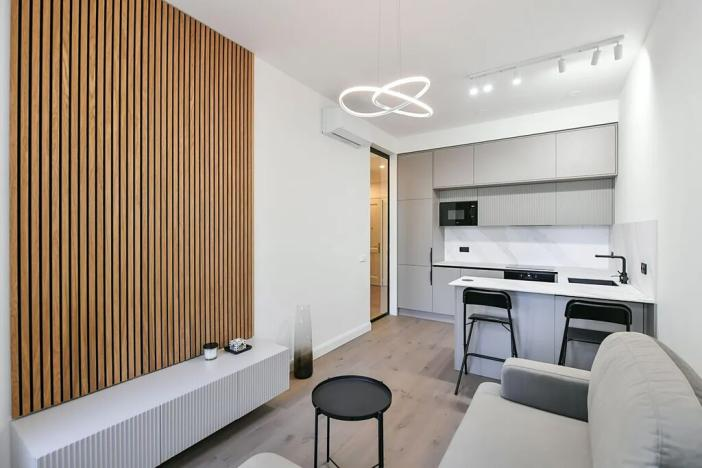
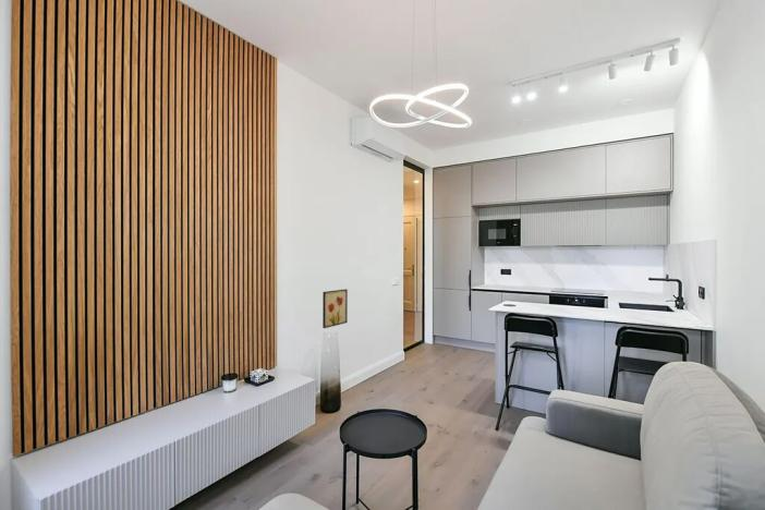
+ wall art (335, 307)
